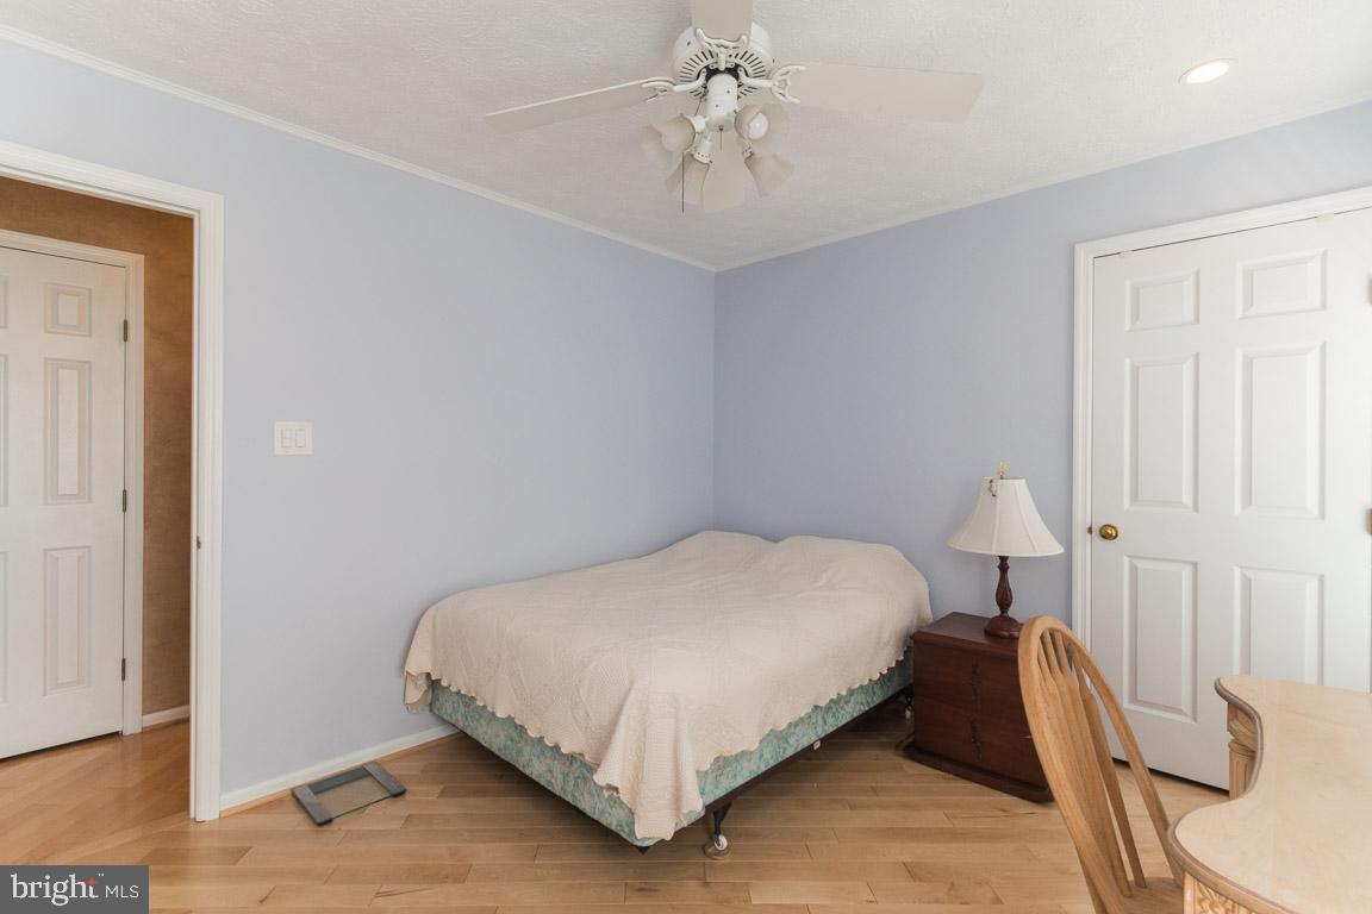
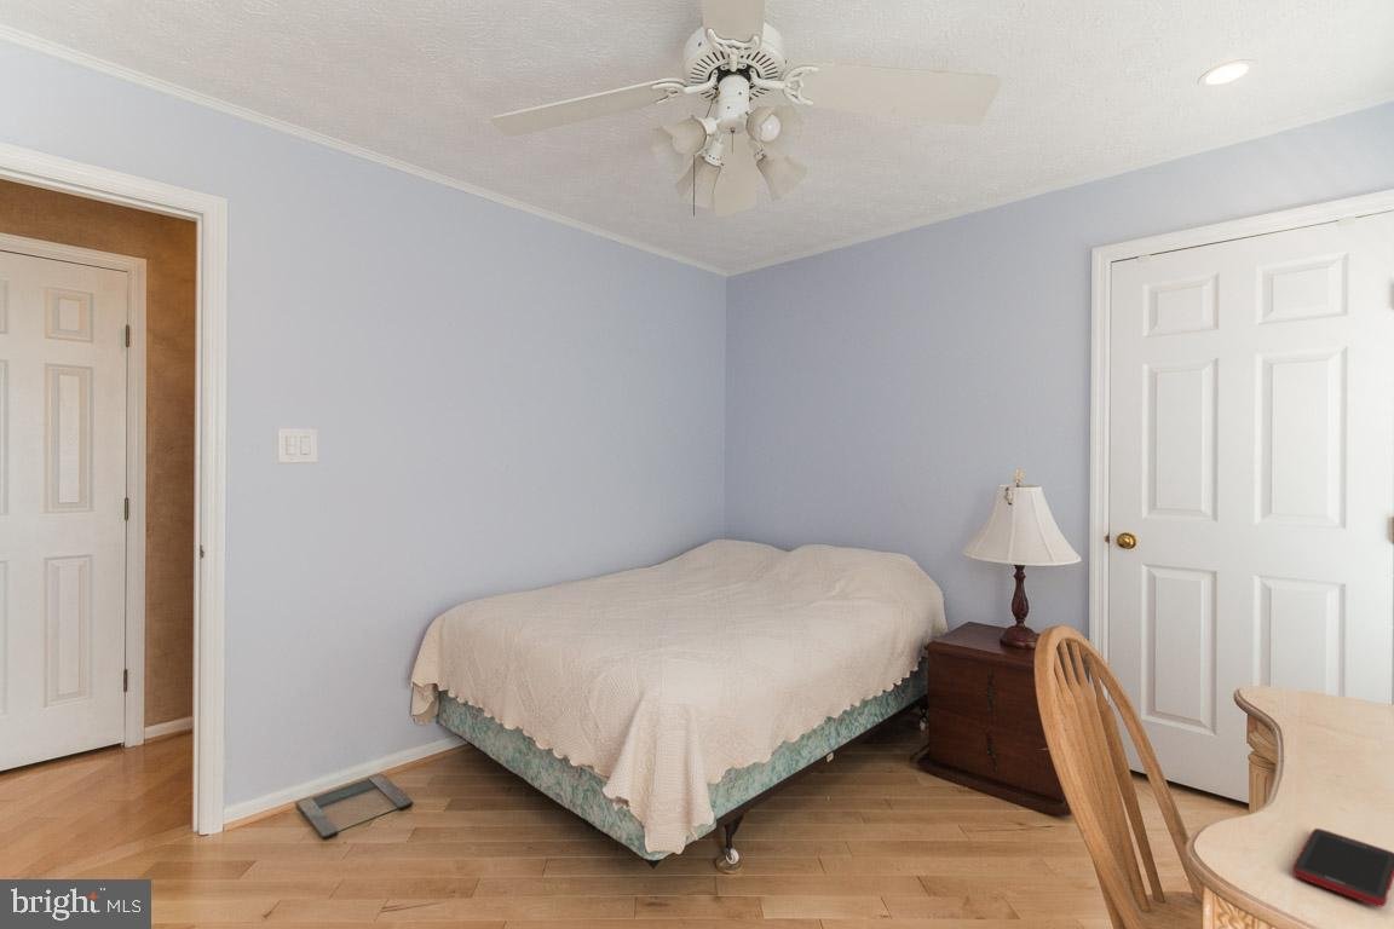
+ cell phone (1346, 864)
